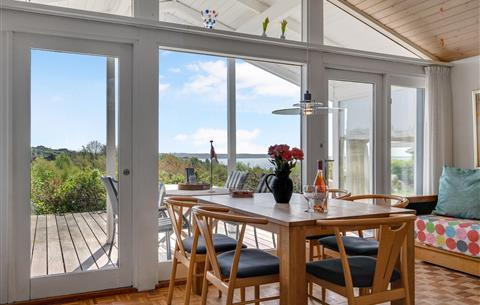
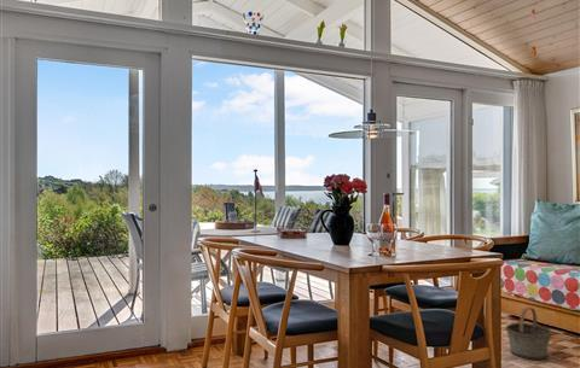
+ basket (528, 331)
